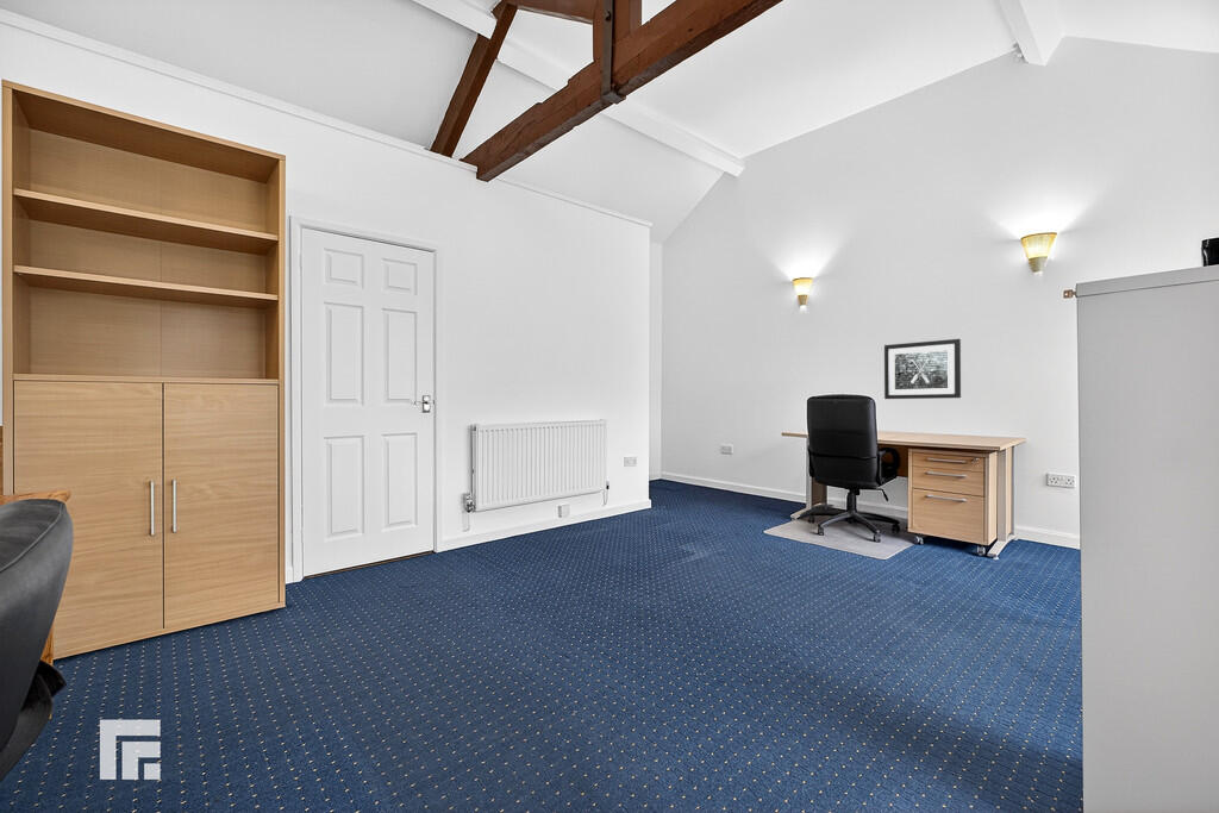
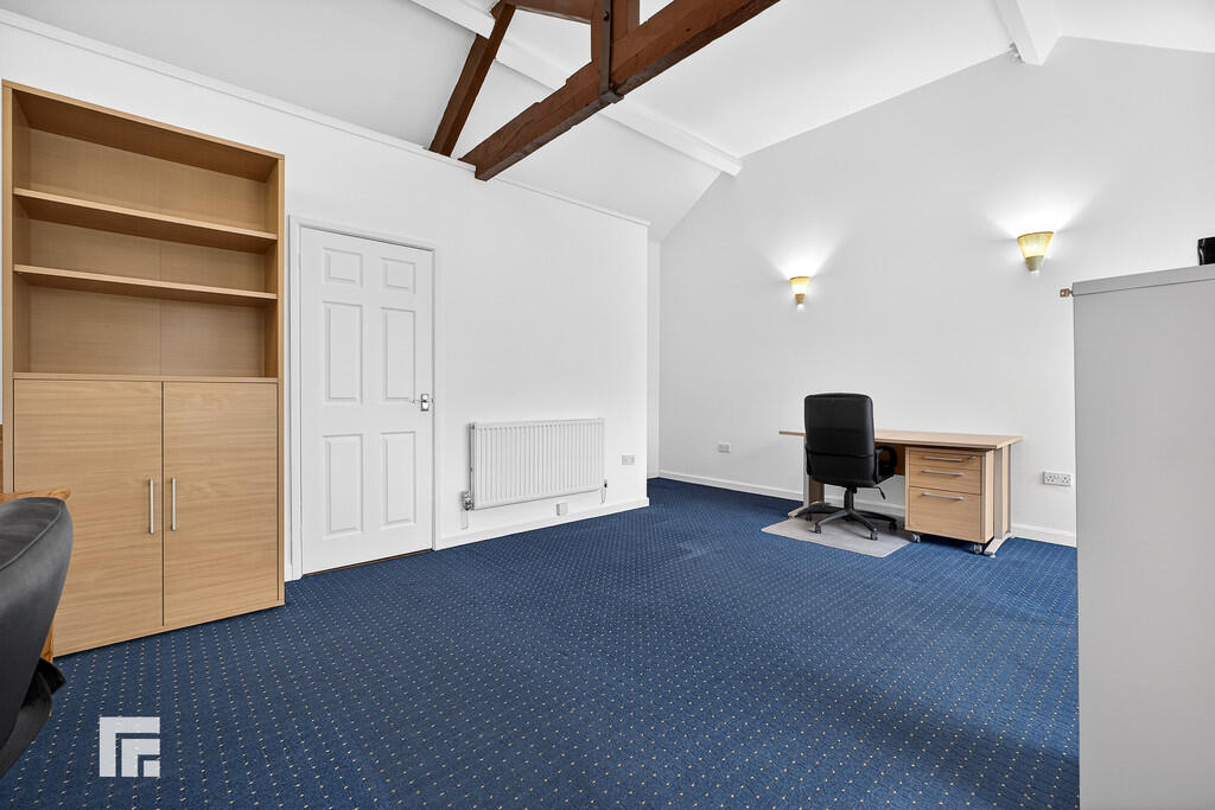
- wall art (920, 370)
